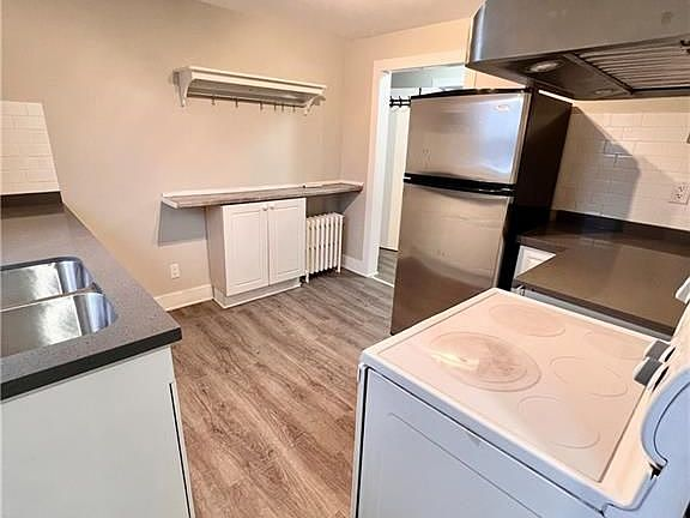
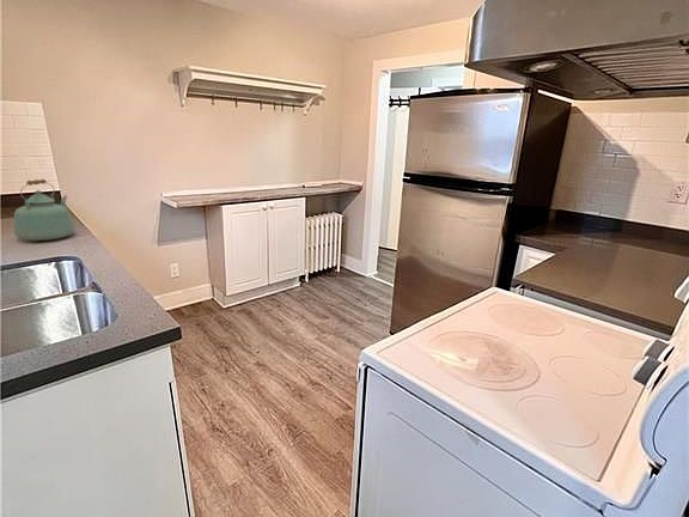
+ kettle (45, 207)
